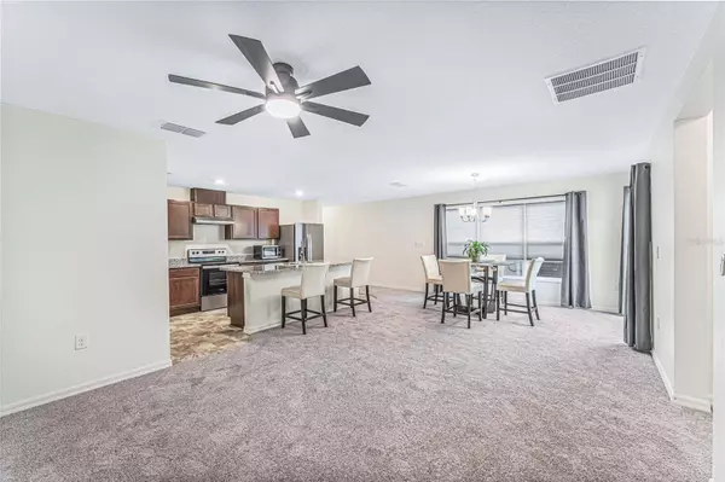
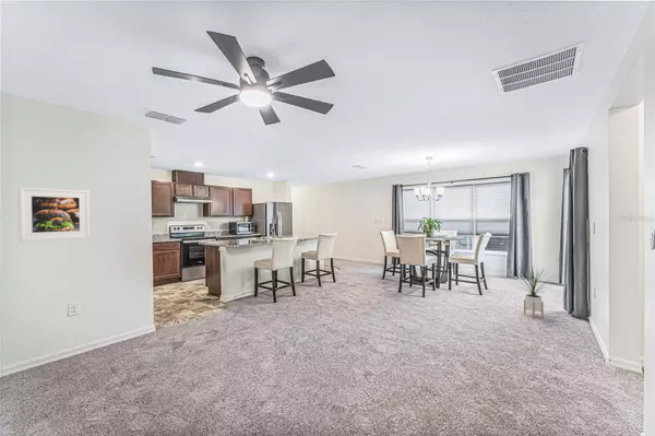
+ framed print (56, 214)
+ house plant (534, 290)
